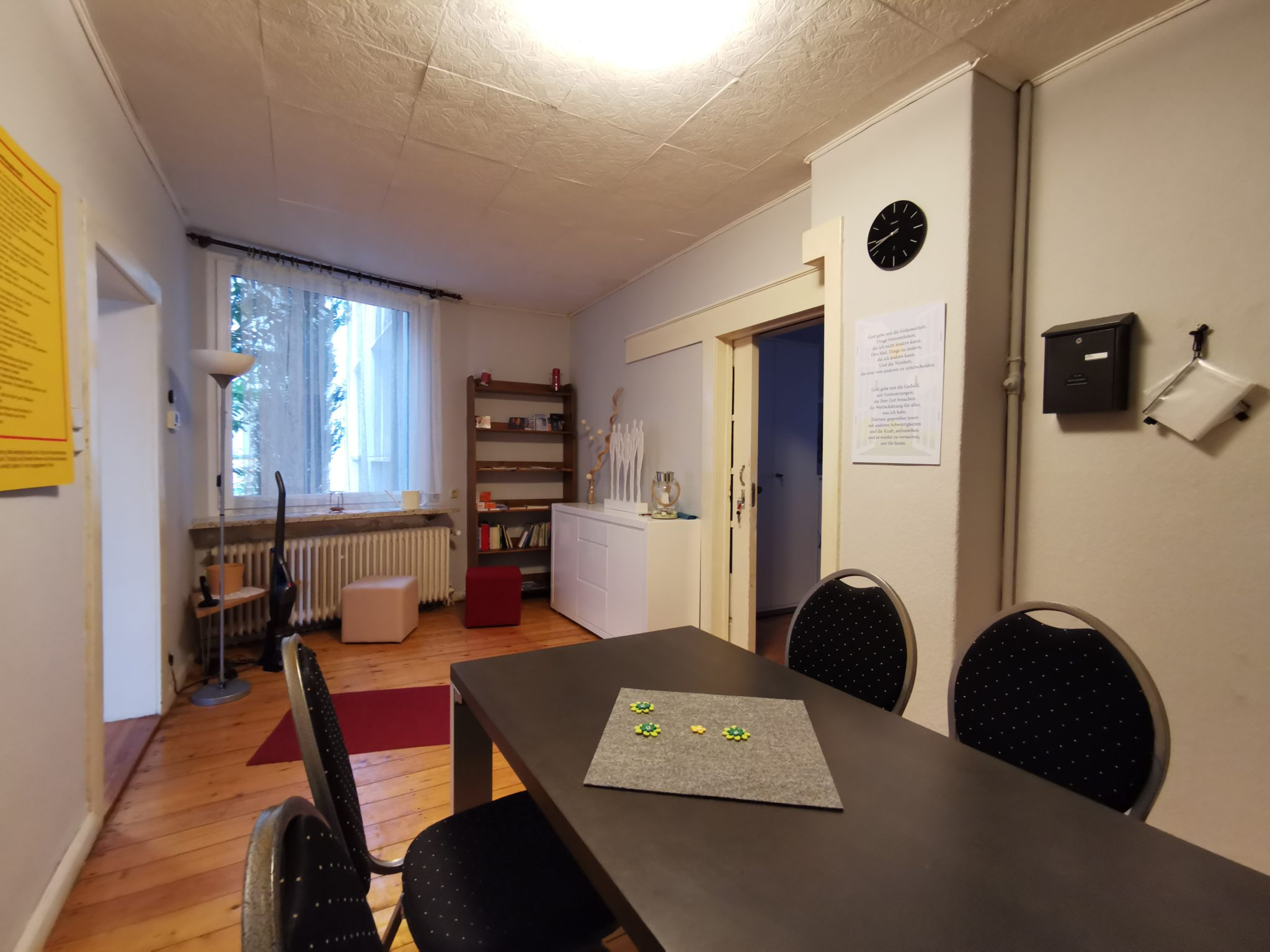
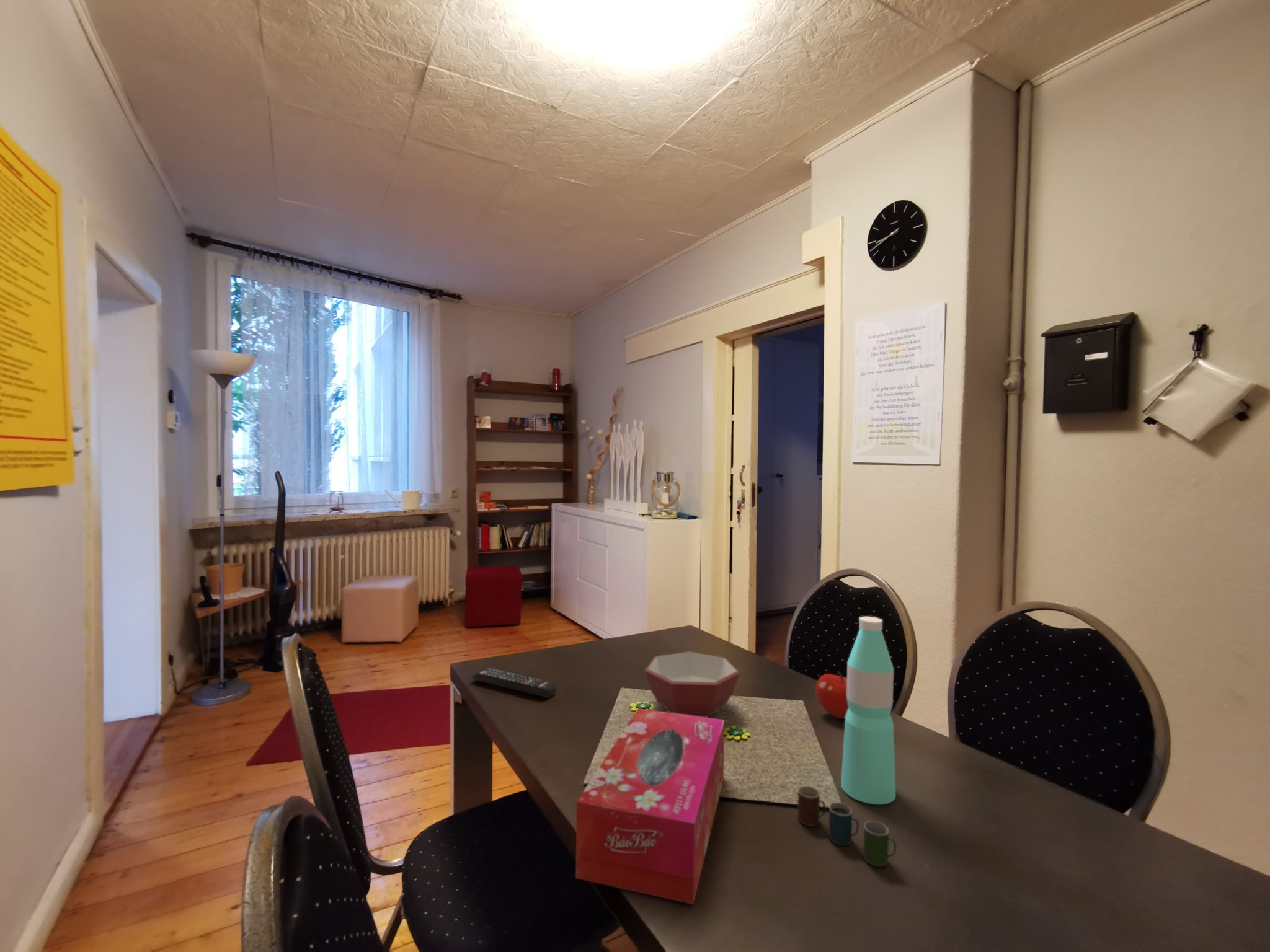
+ water bottle (869, 704)
+ tissue box (660, 788)
+ cup (845, 816)
+ fruit (841, 694)
+ bowl (693, 687)
+ remote control (513, 682)
